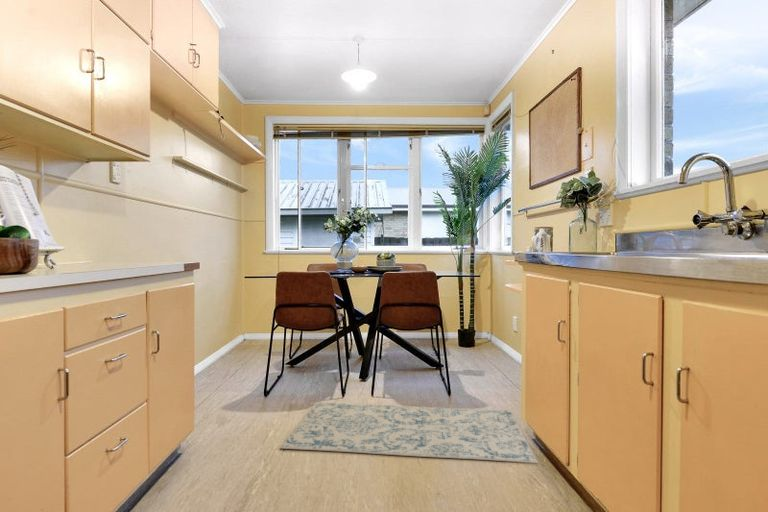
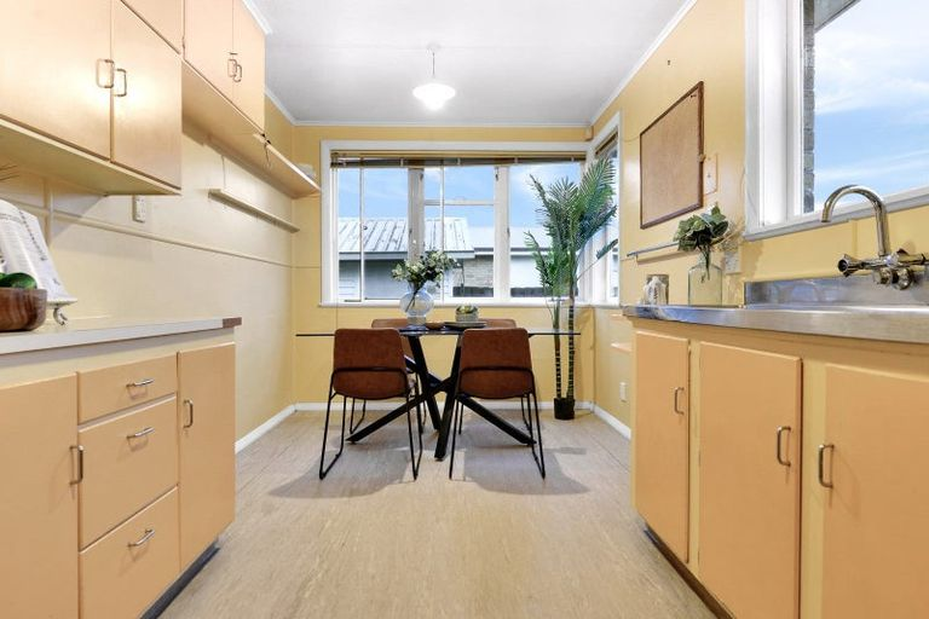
- rug (407, 427)
